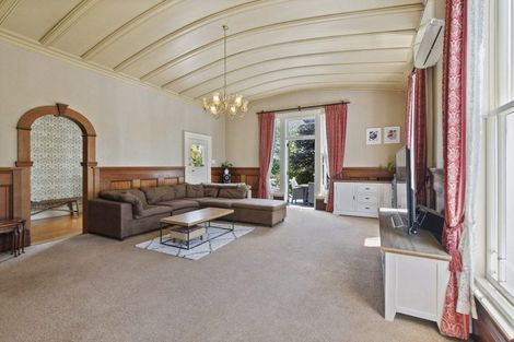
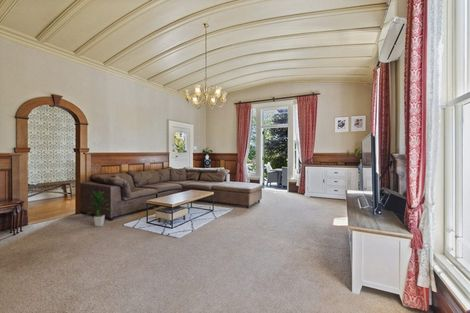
+ indoor plant (98, 207)
